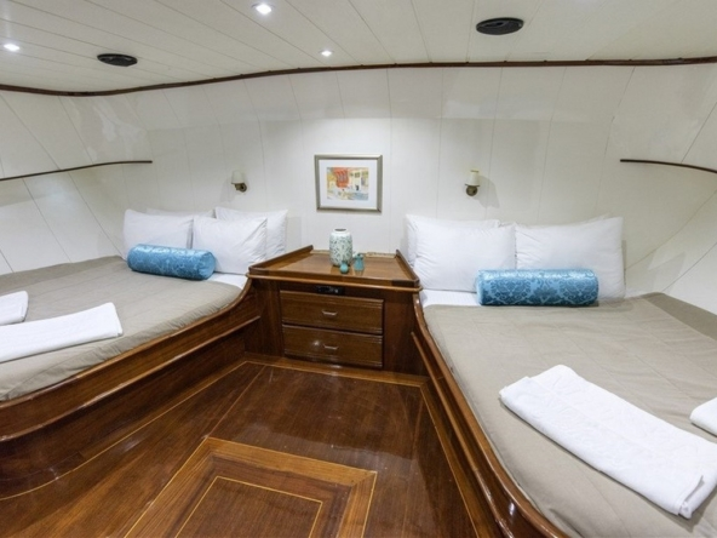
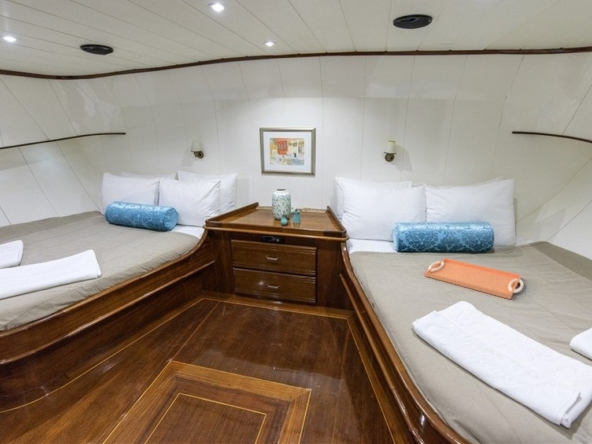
+ serving tray (472, 275)
